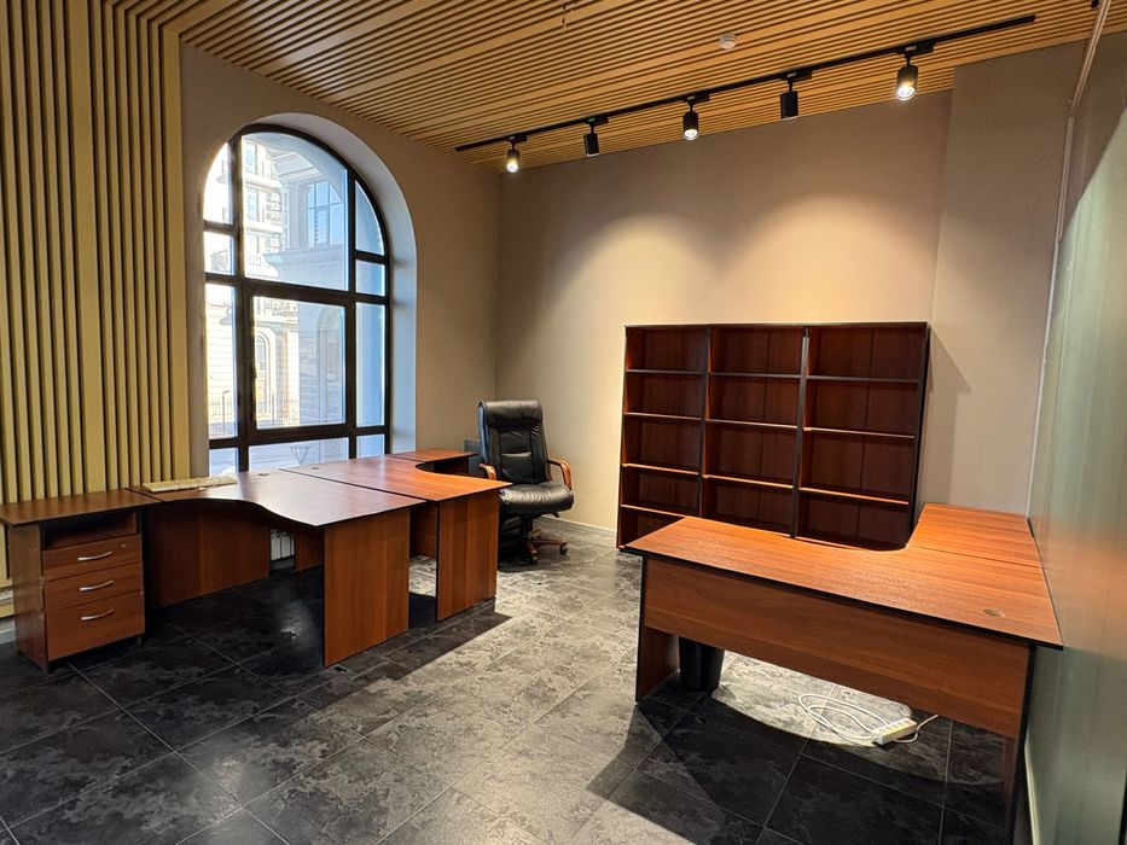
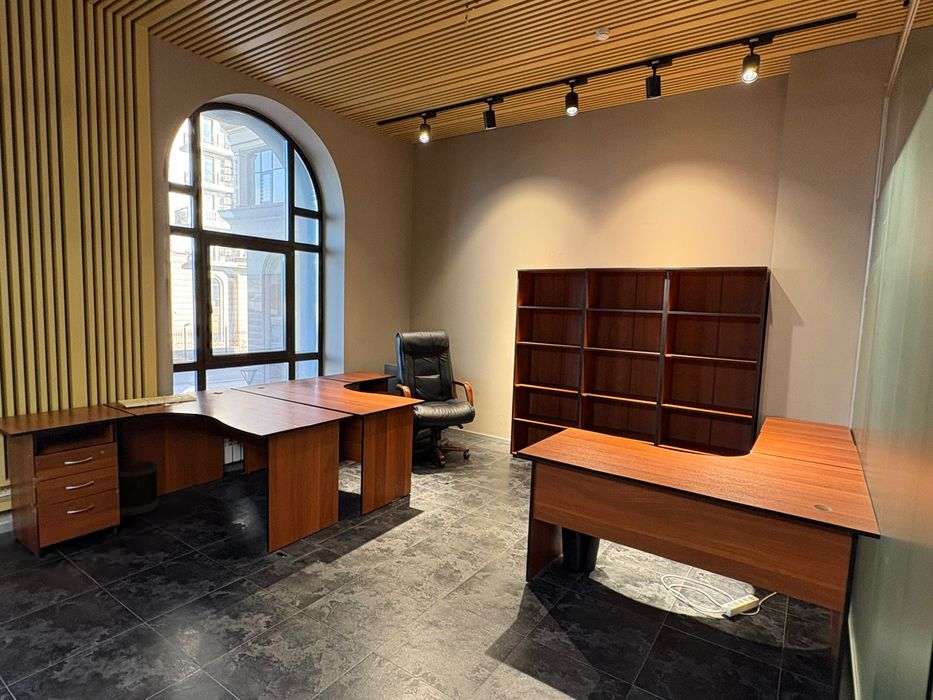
+ wastebasket (135, 487)
